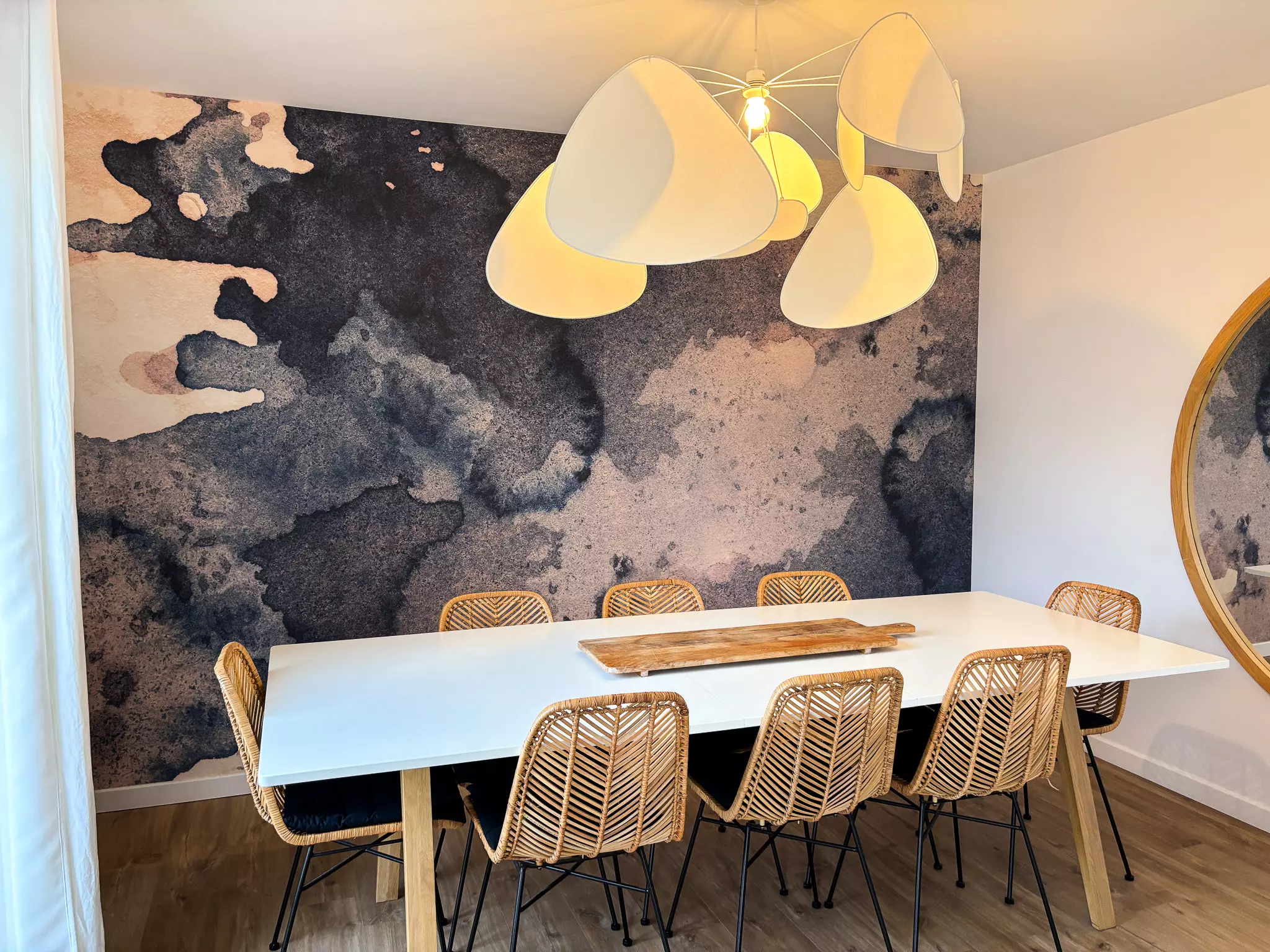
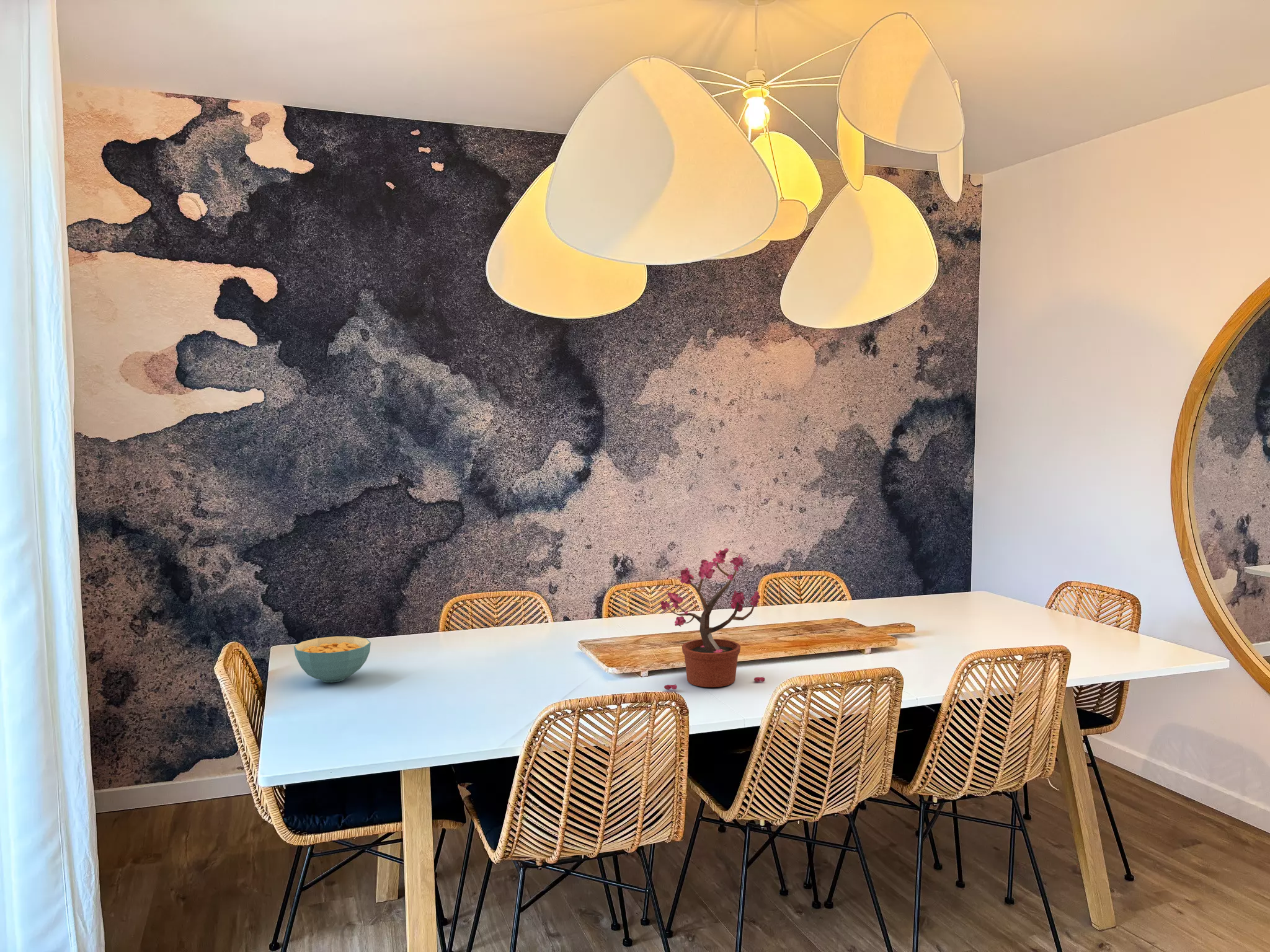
+ cereal bowl (332, 662)
+ potted plant (708, 617)
